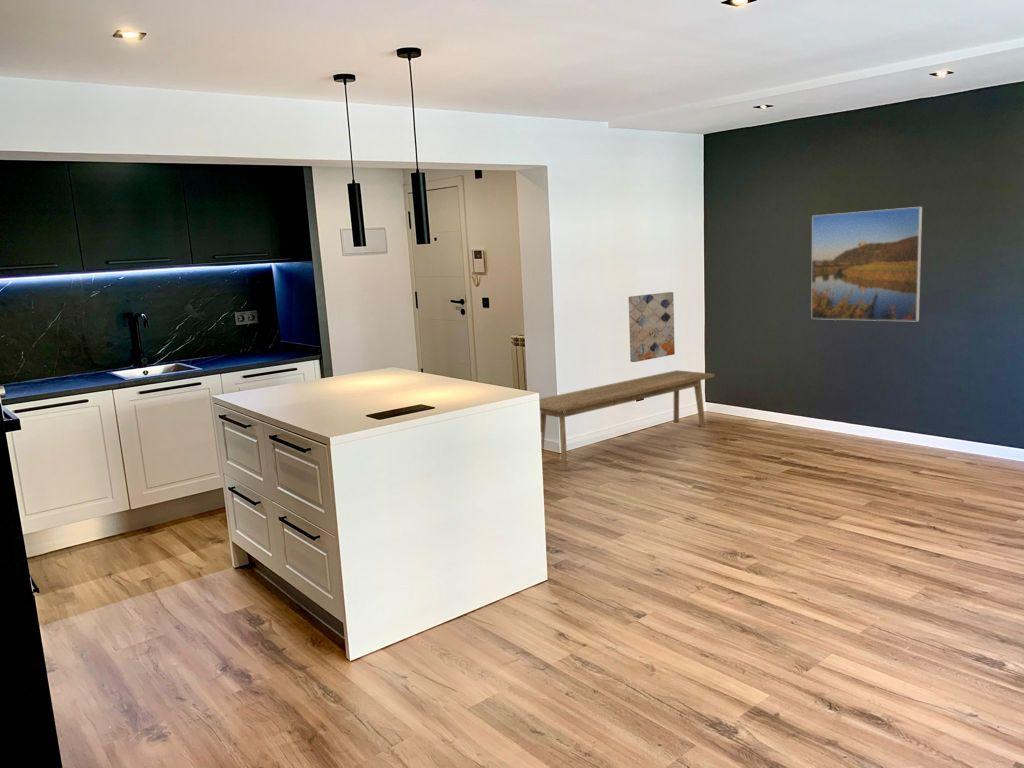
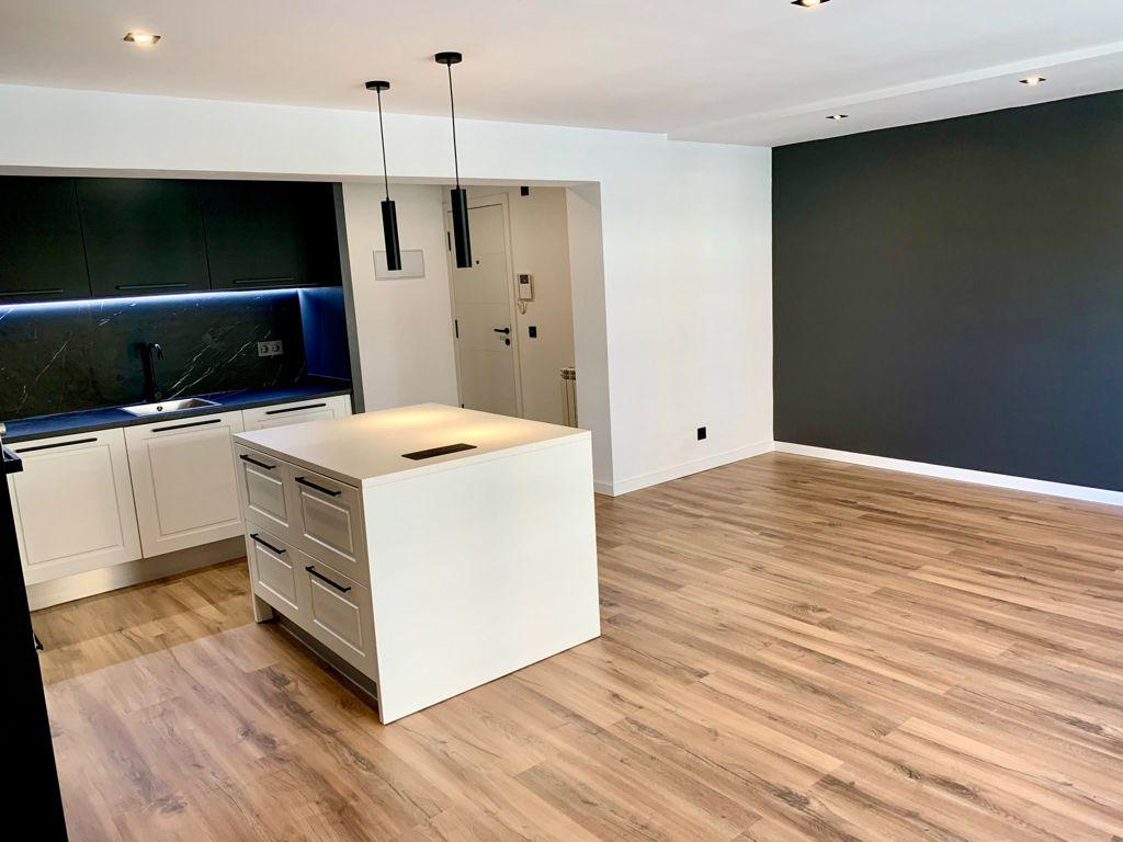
- wall art (652, 326)
- bench (622, 403)
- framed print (863, 266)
